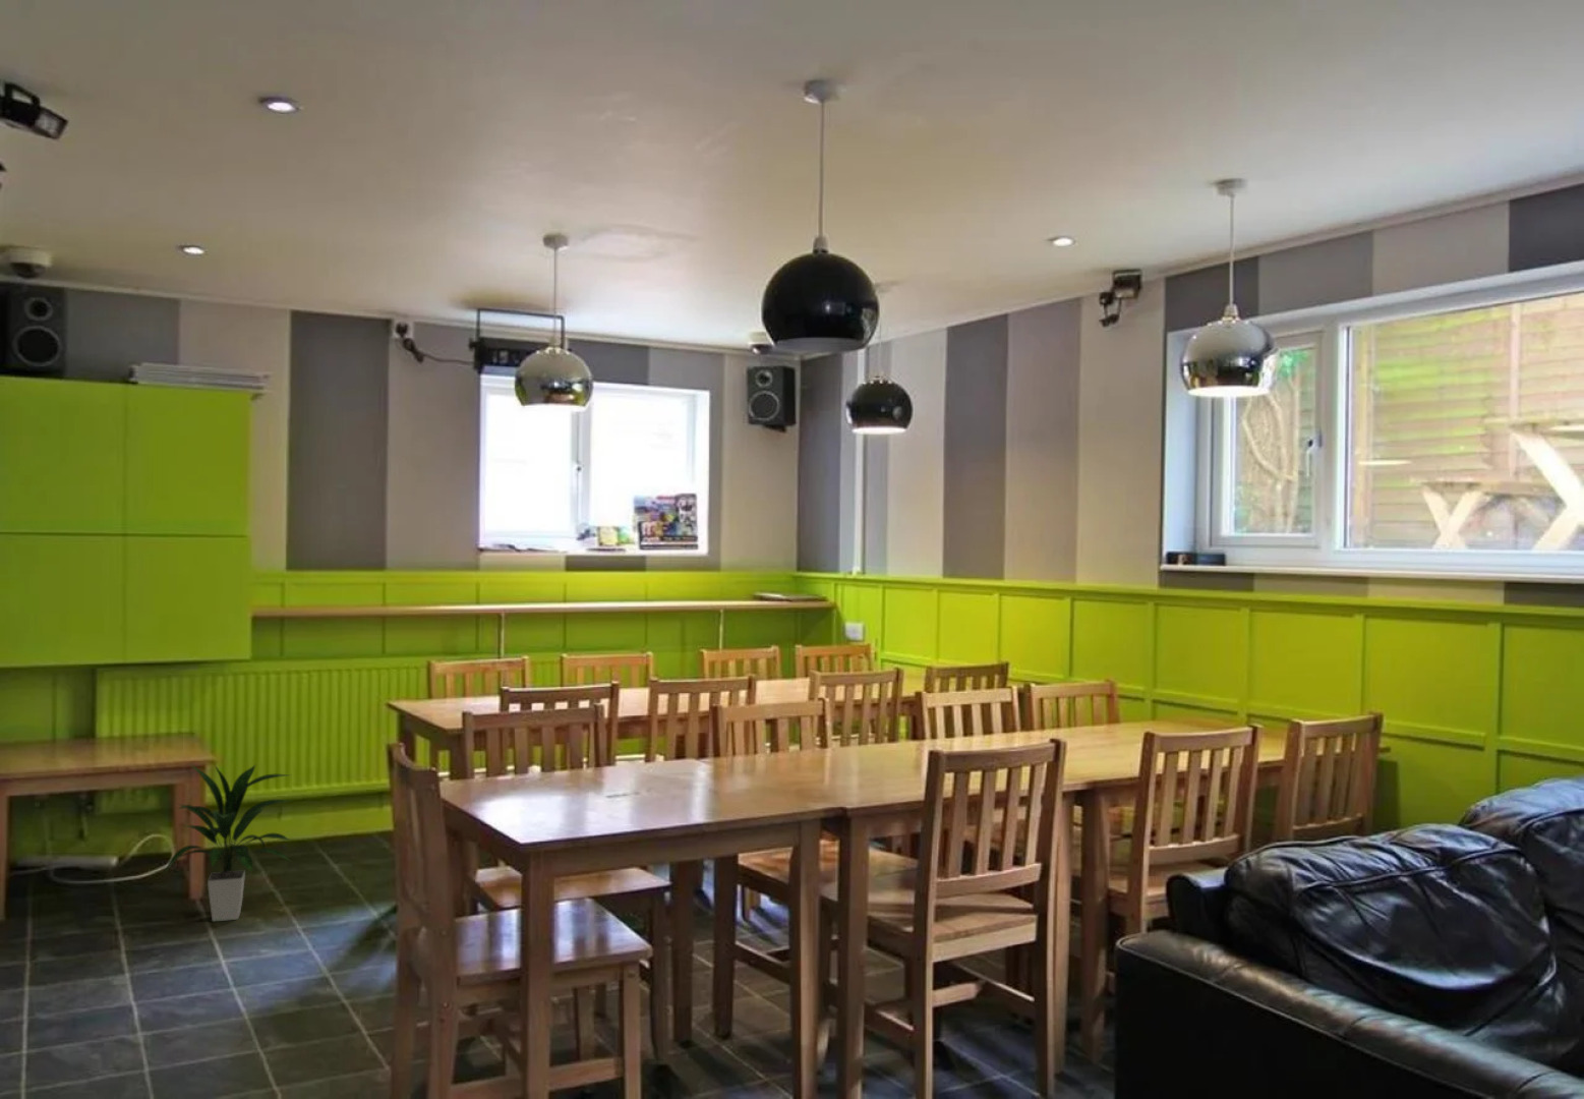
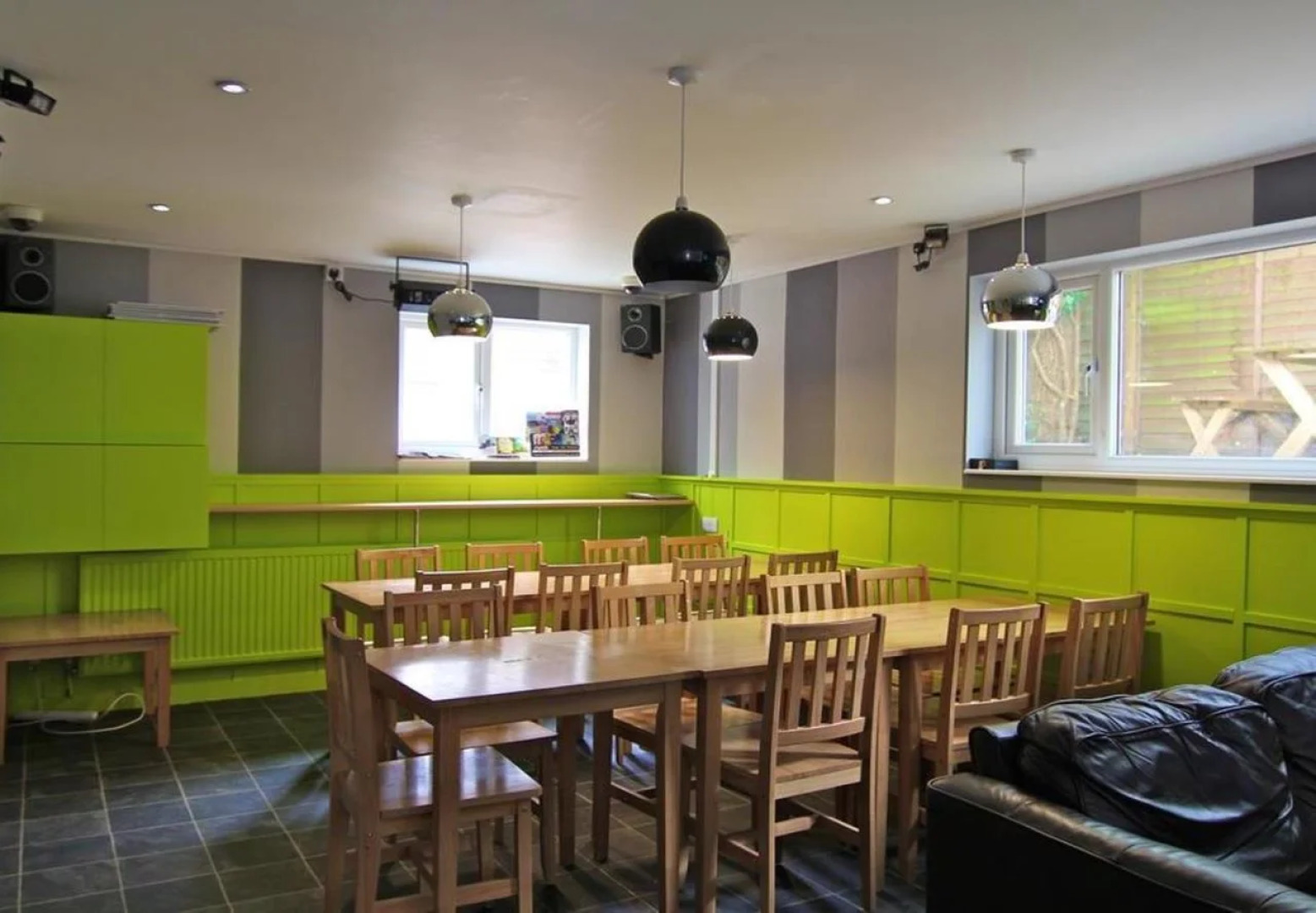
- indoor plant (230, 838)
